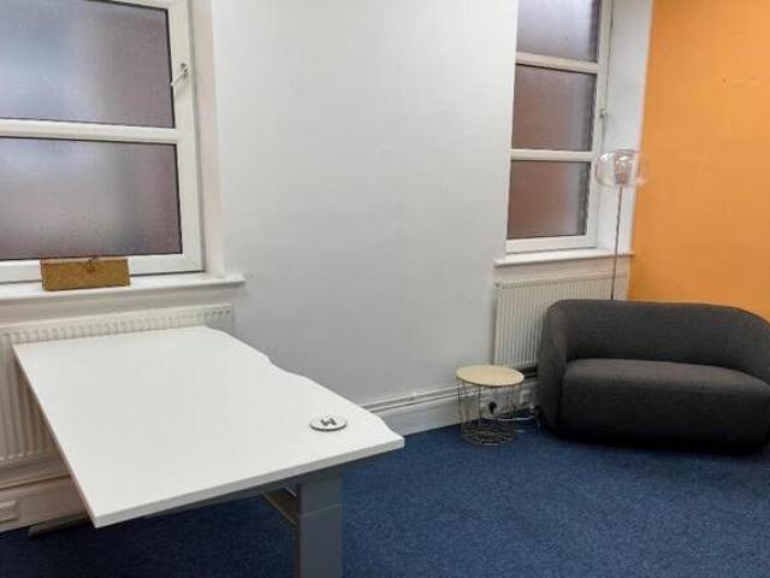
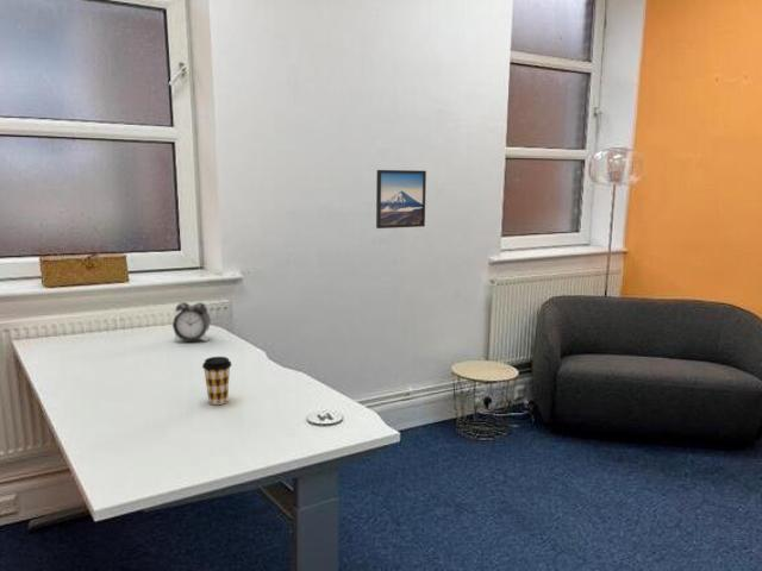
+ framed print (401, 199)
+ coffee cup (217, 381)
+ alarm clock (190, 321)
